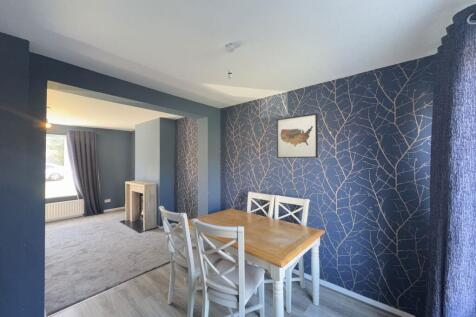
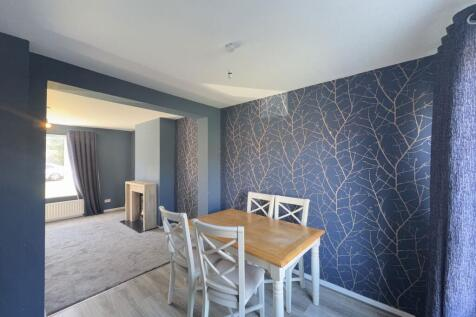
- wall art (296, 137)
